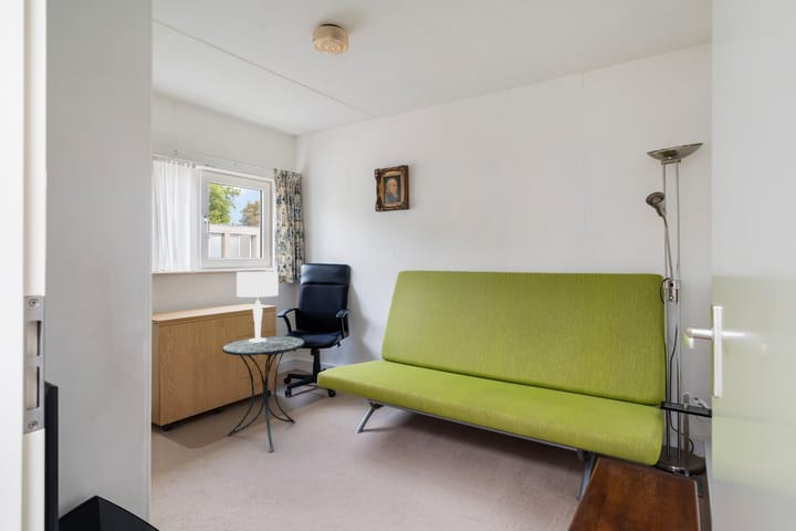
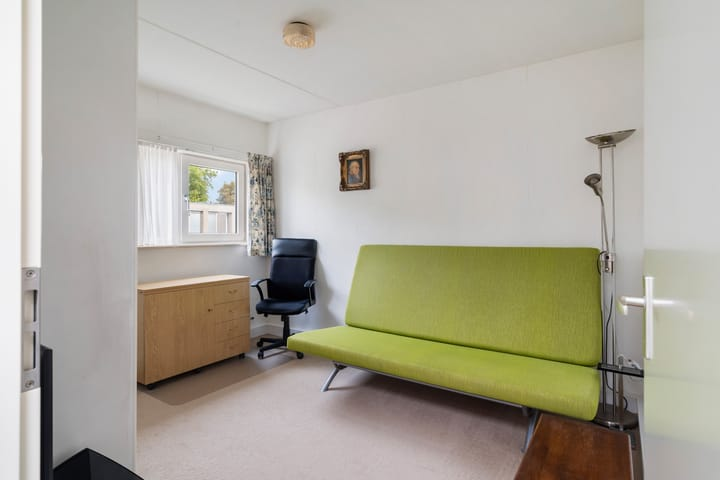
- side table (264, 388)
- table lamp (258, 305)
